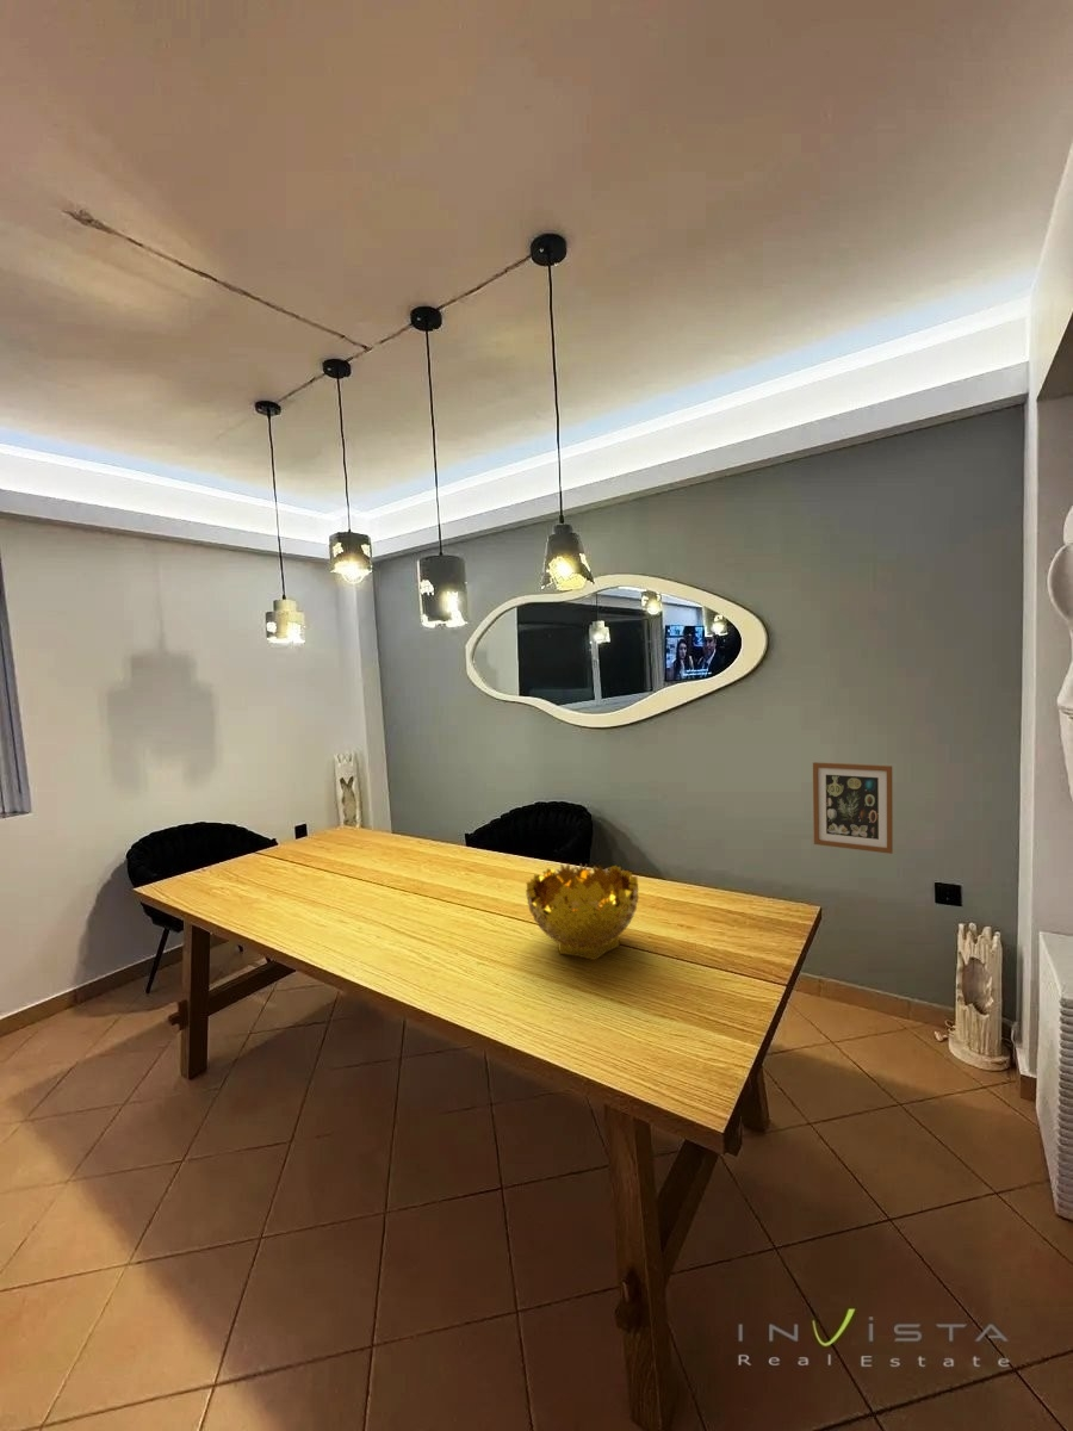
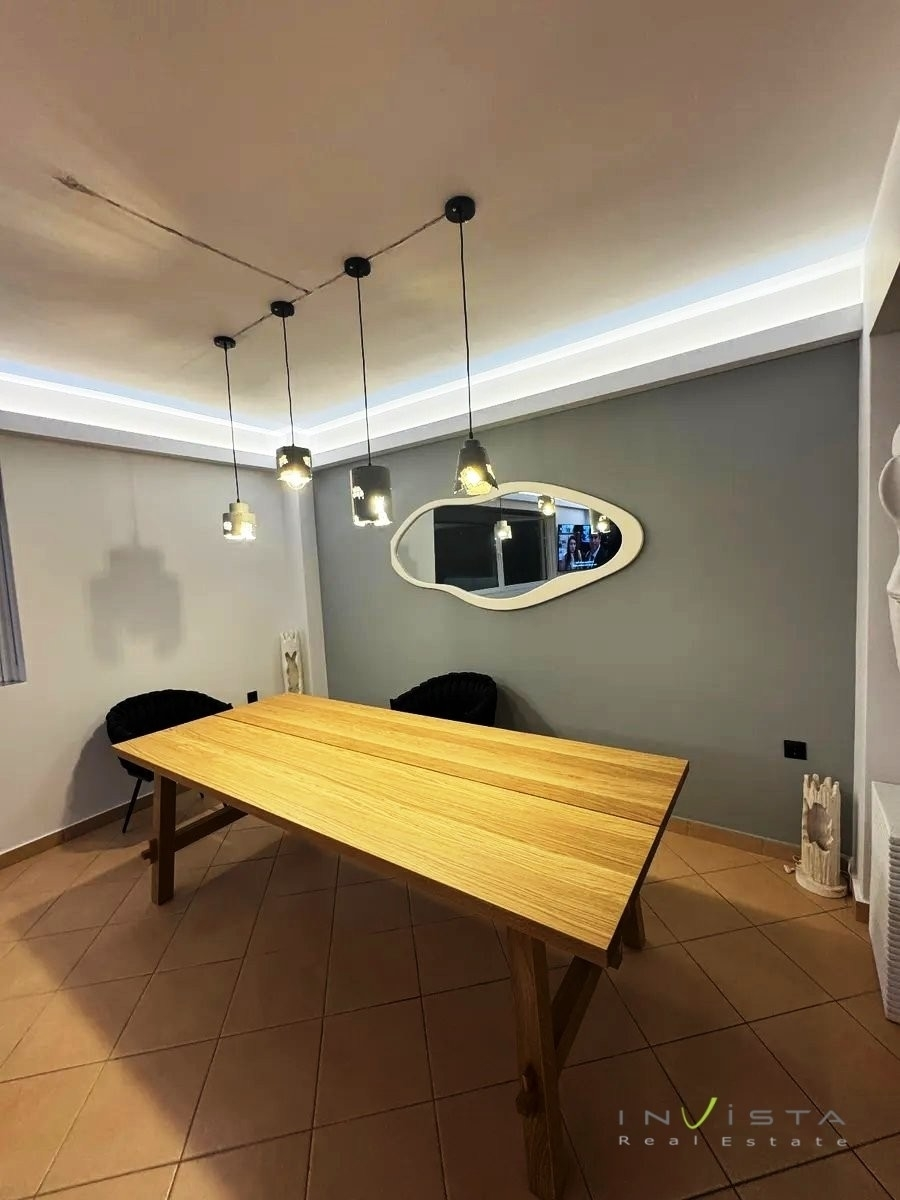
- decorative bowl (583, 910)
- wall art (851, 806)
